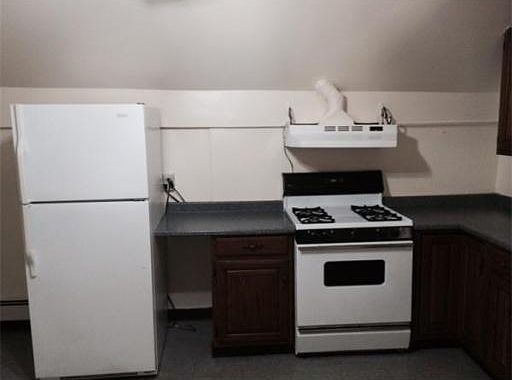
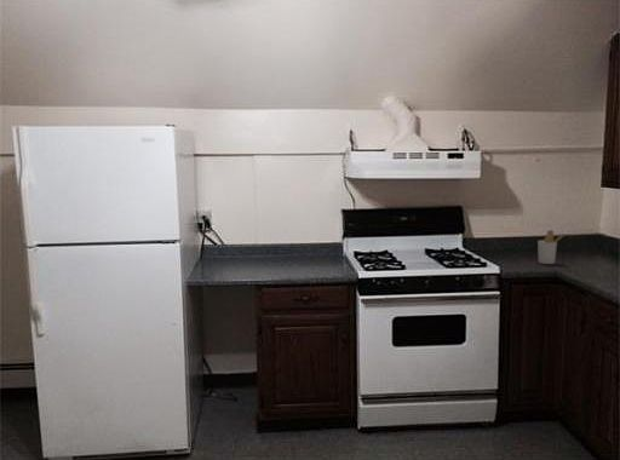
+ utensil holder (552, 247)
